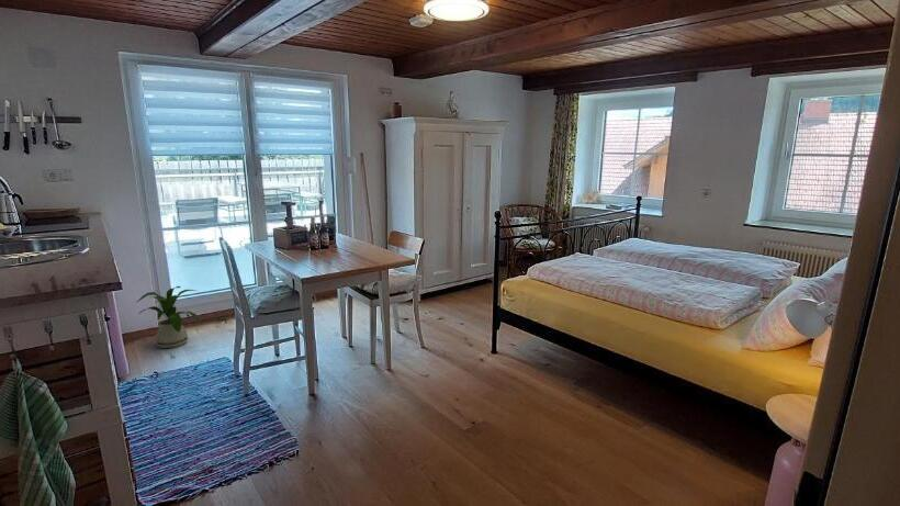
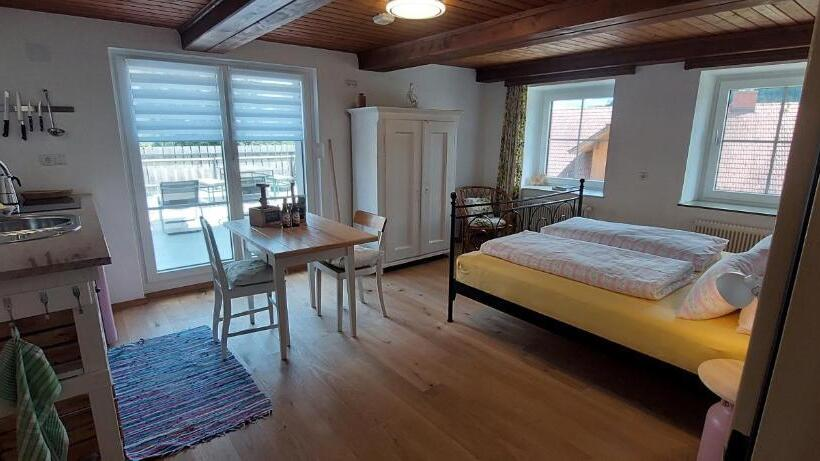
- house plant (170, 312)
